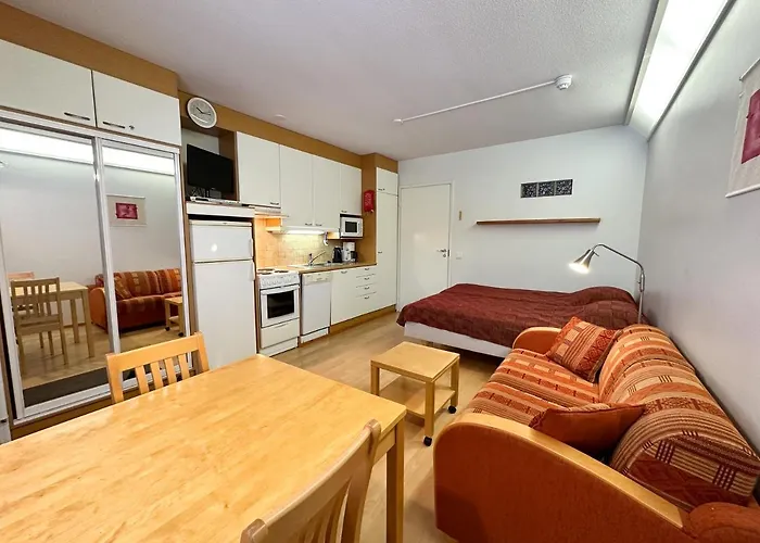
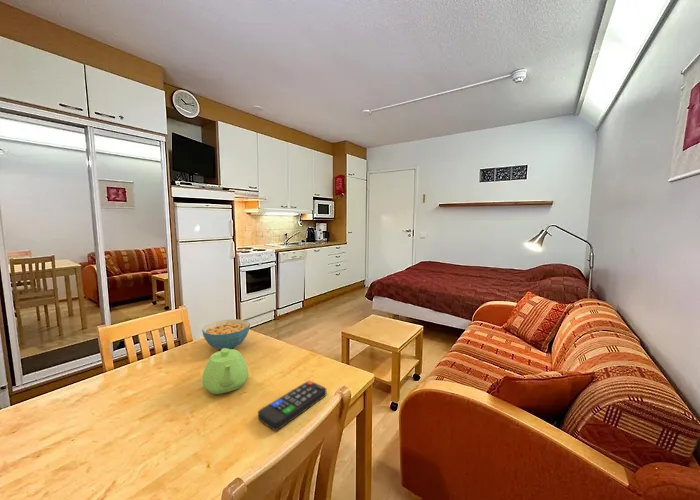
+ remote control (294, 402)
+ teapot (225, 369)
+ cereal bowl (227, 336)
